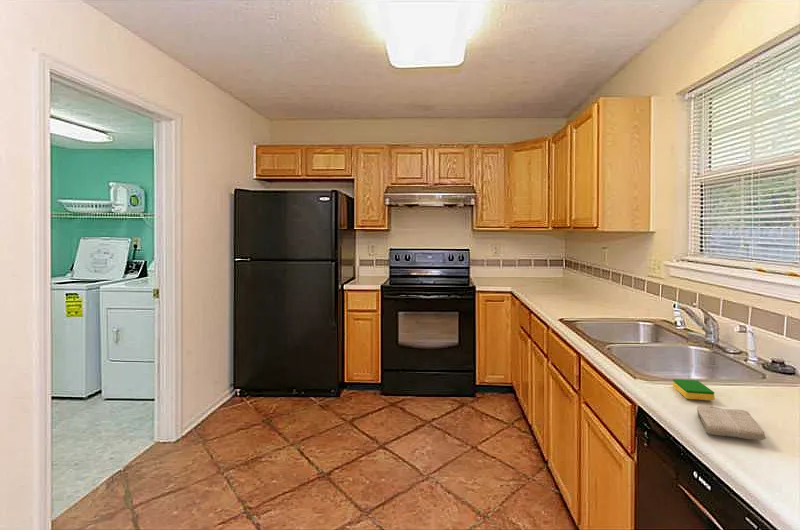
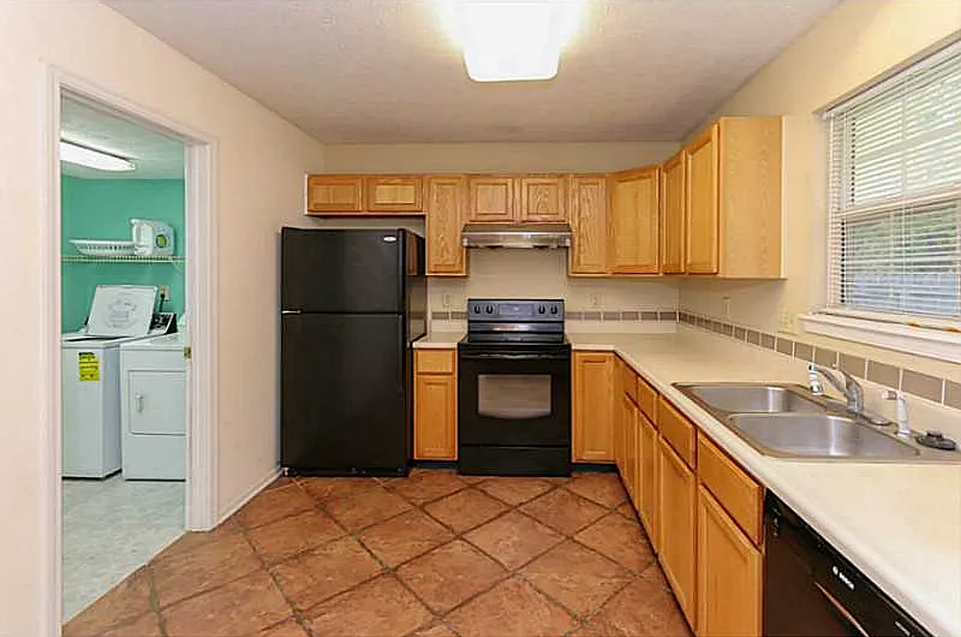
- washcloth (727, 420)
- dish sponge (692, 389)
